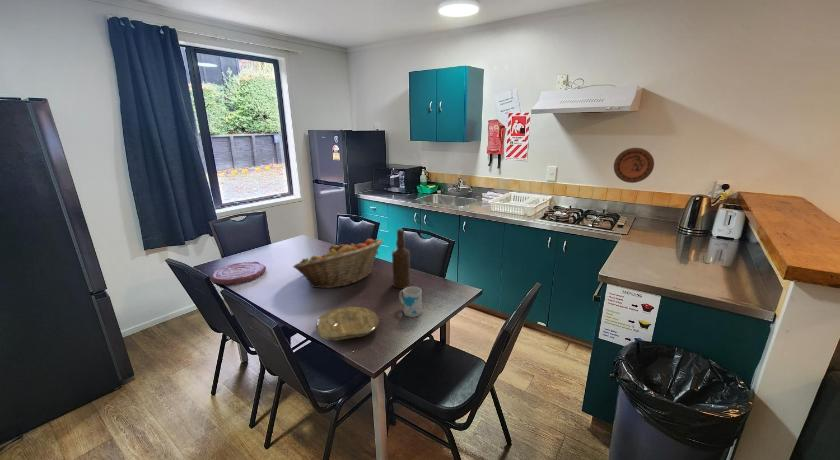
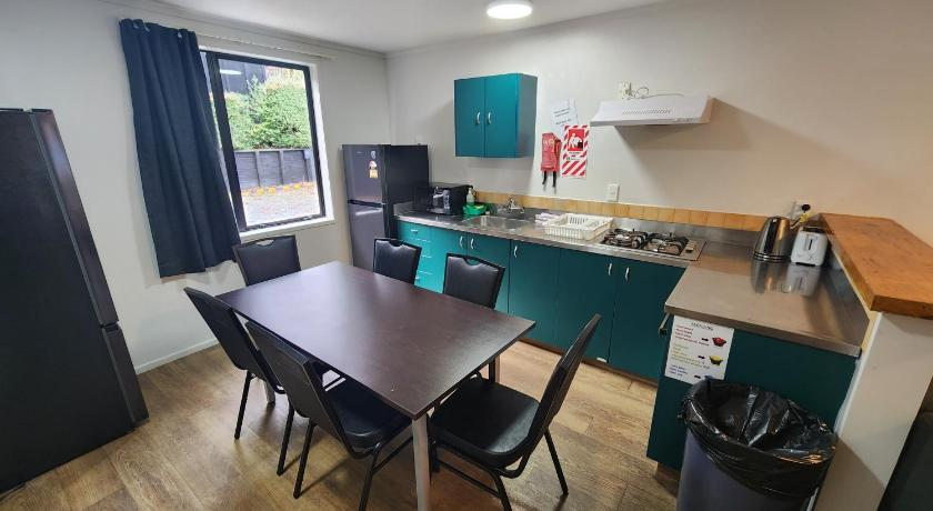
- decorative plate (633, 165)
- fruit basket (341, 259)
- plate (238, 272)
- mug (409, 300)
- plate (348, 324)
- bottle (400, 258)
